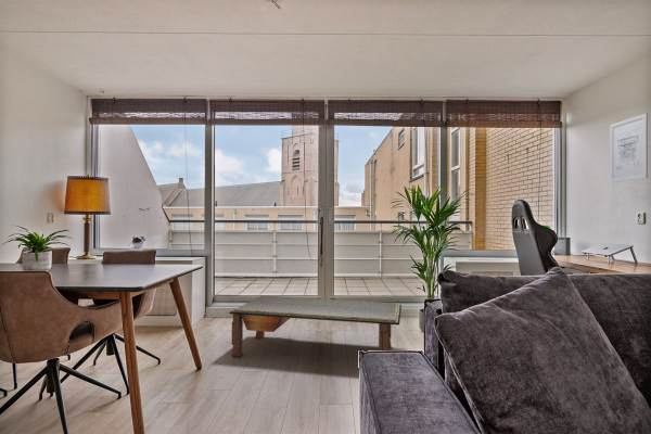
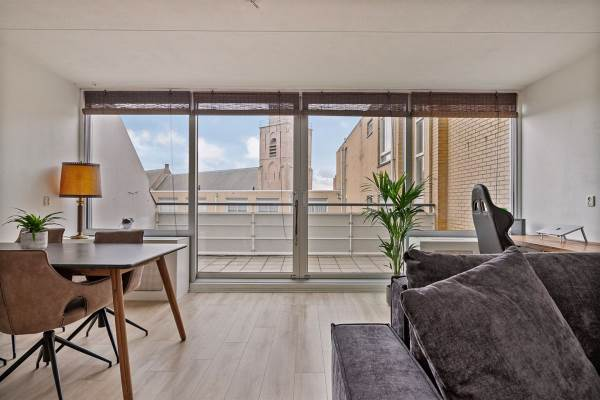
- wall art (627, 150)
- coffee table (319, 319)
